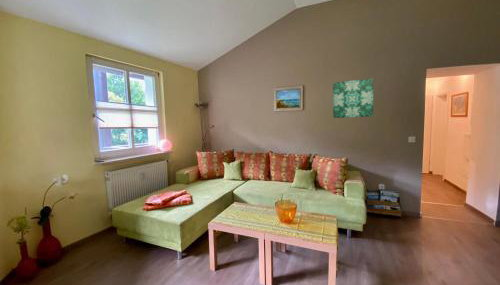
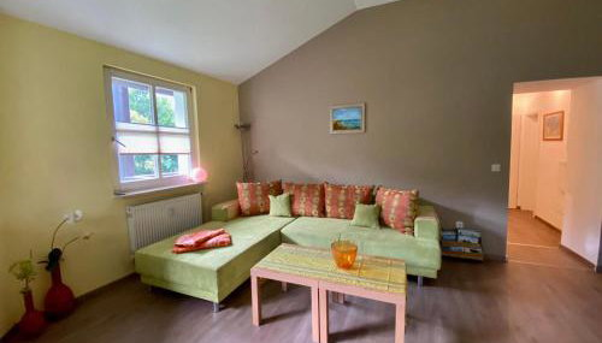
- wall art (352, 99)
